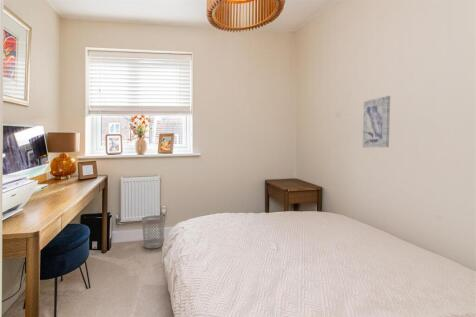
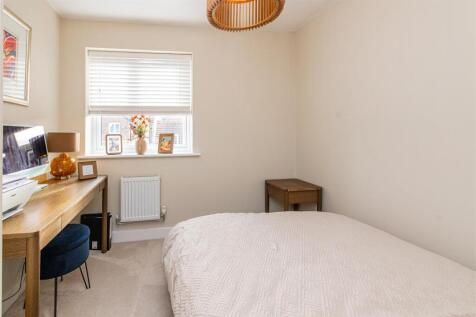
- wastebasket (153, 231)
- wall art (375, 123)
